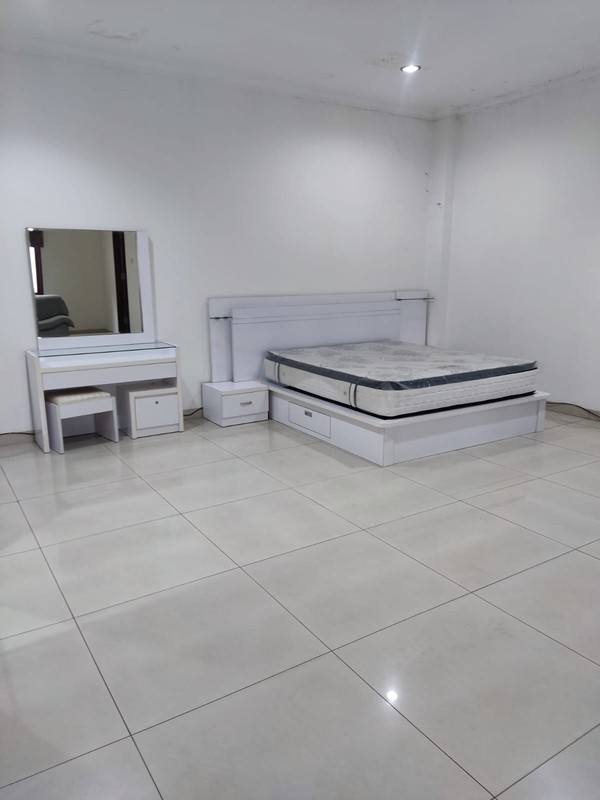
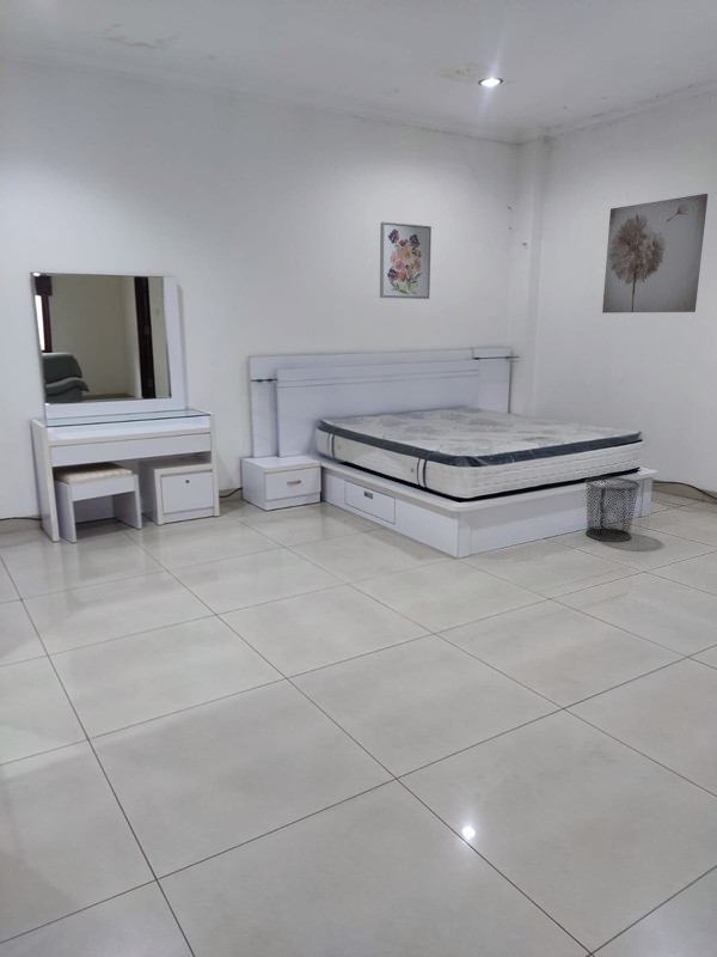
+ wall art (650, 257)
+ waste bin (609, 508)
+ wall art (405, 261)
